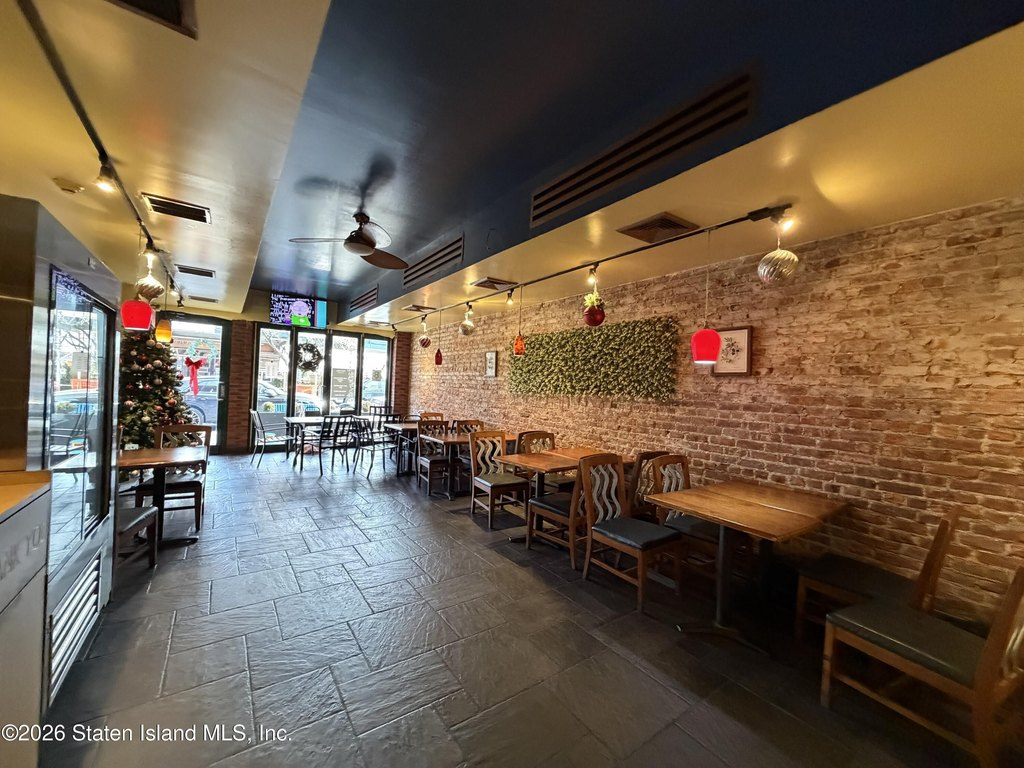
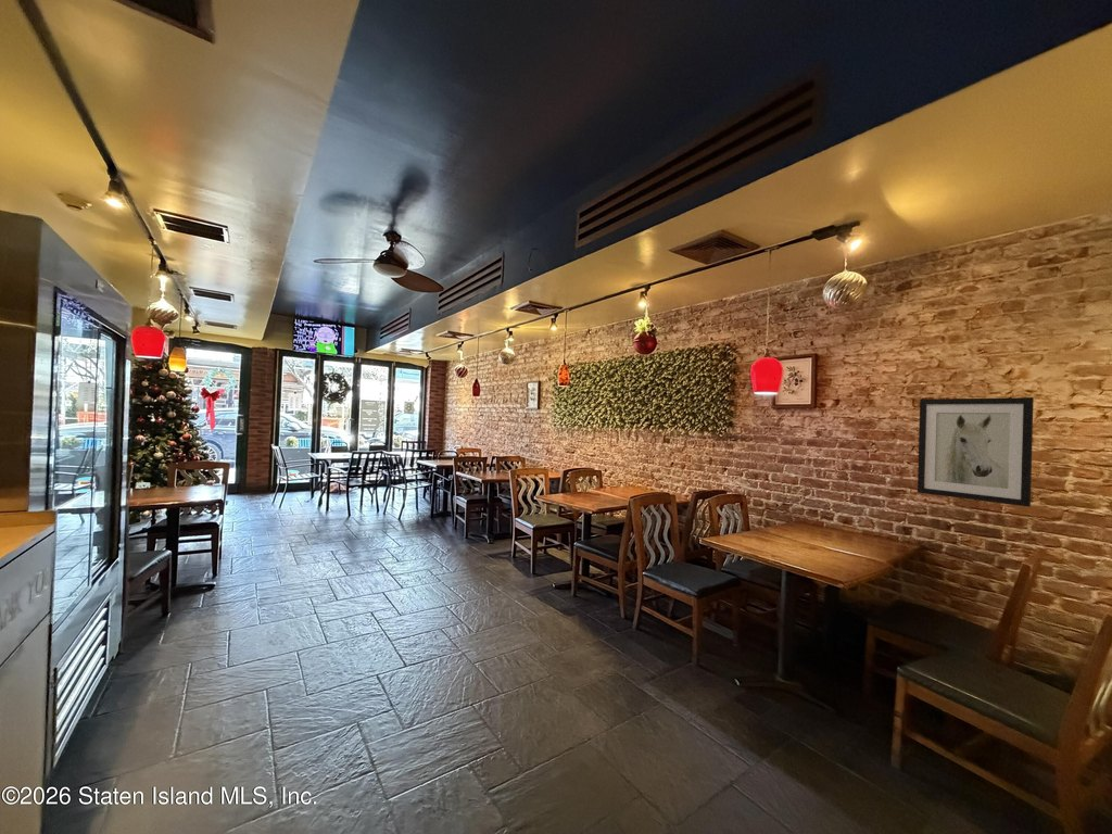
+ wall art (971, 448)
